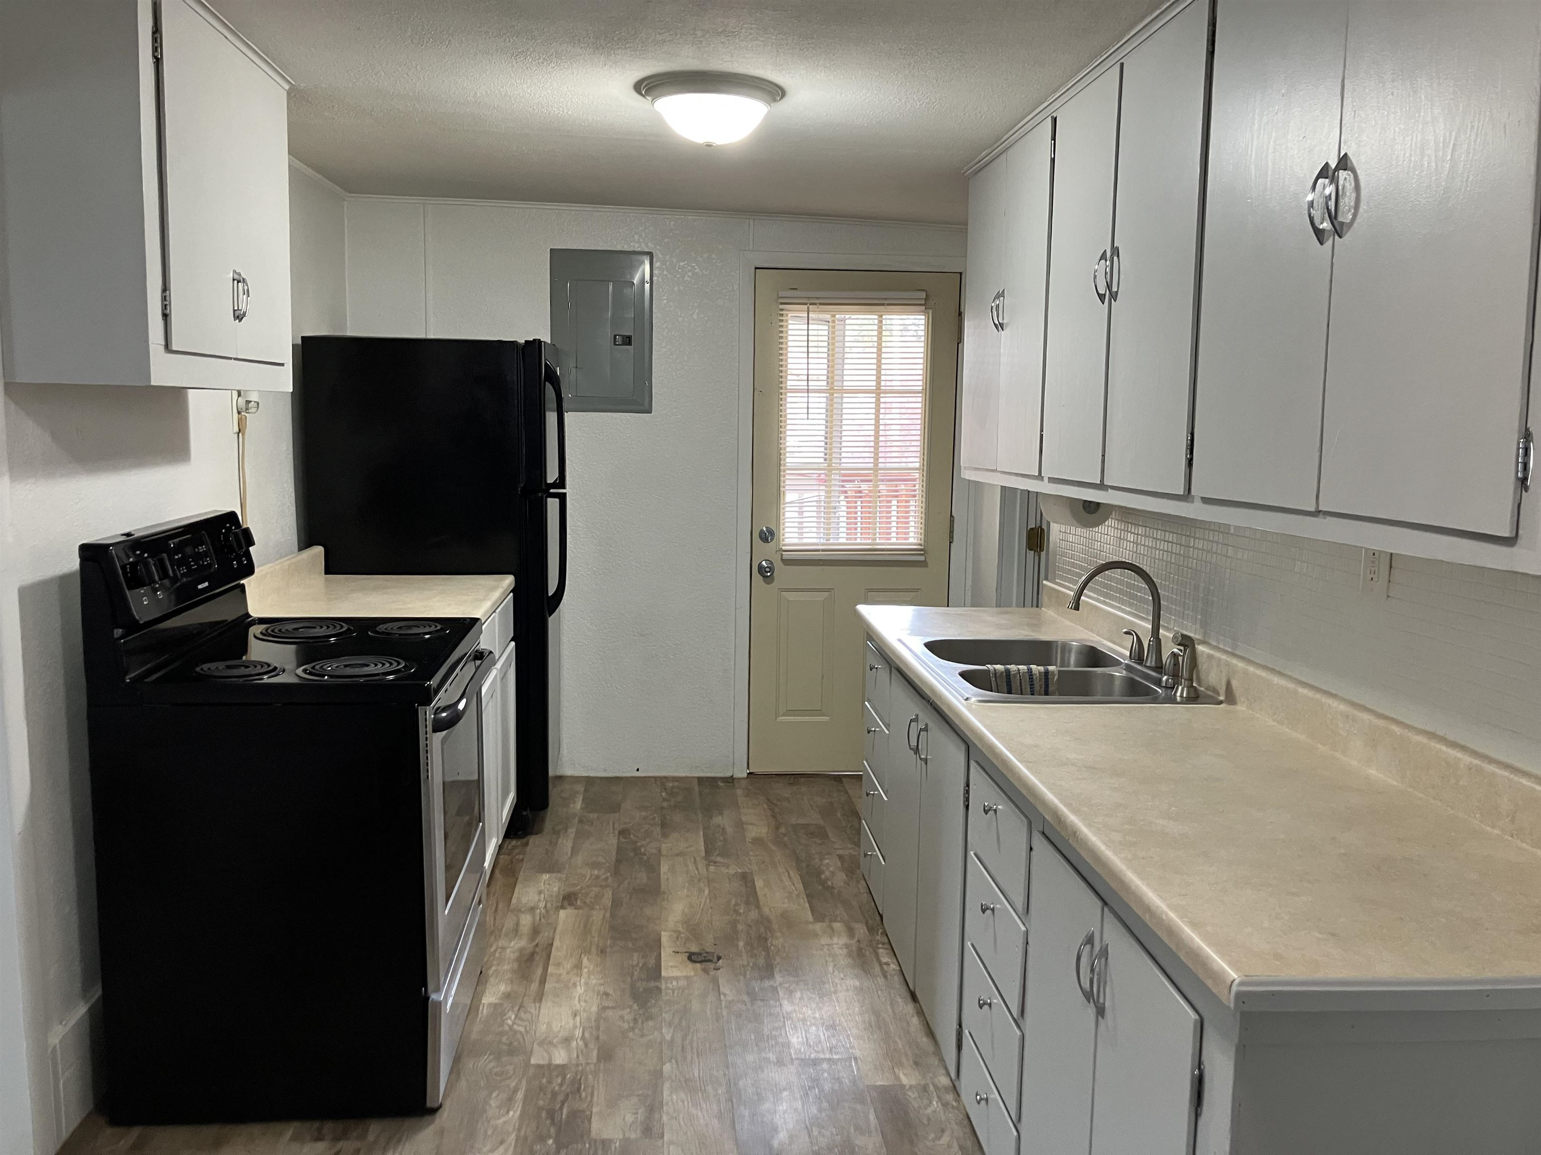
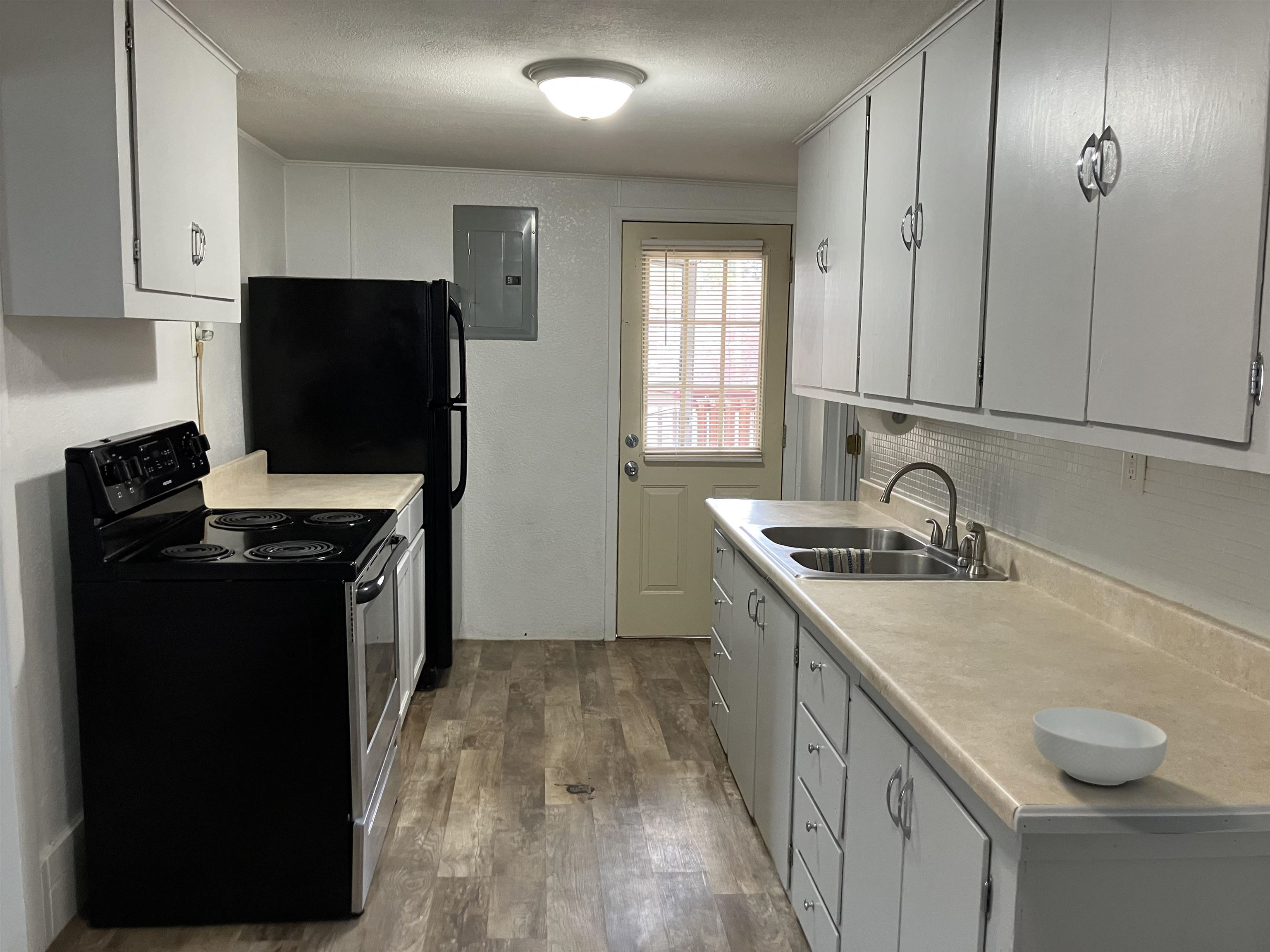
+ cereal bowl (1097, 750)
